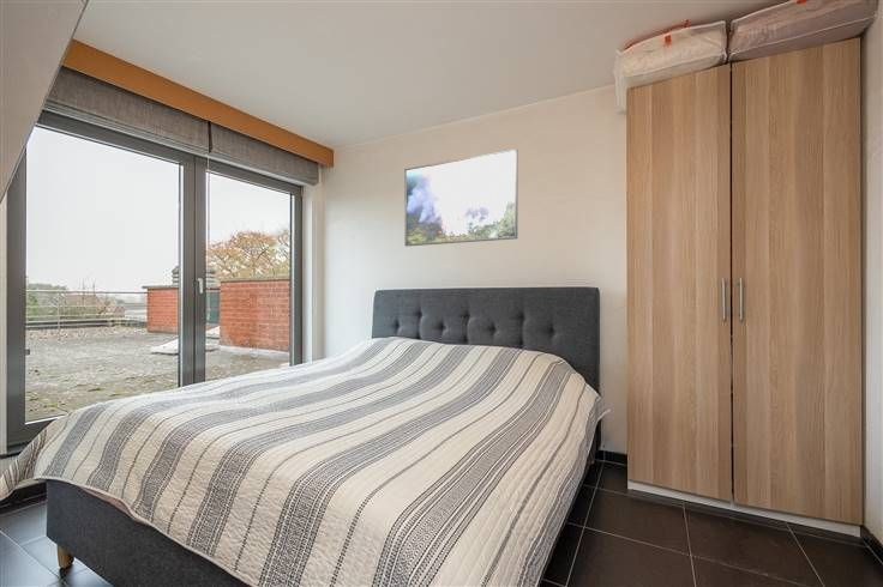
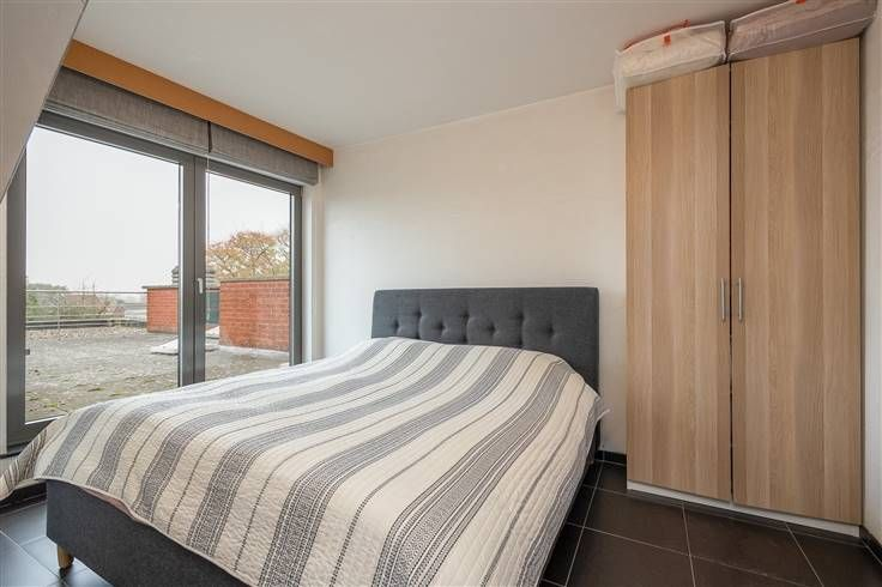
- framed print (456, 201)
